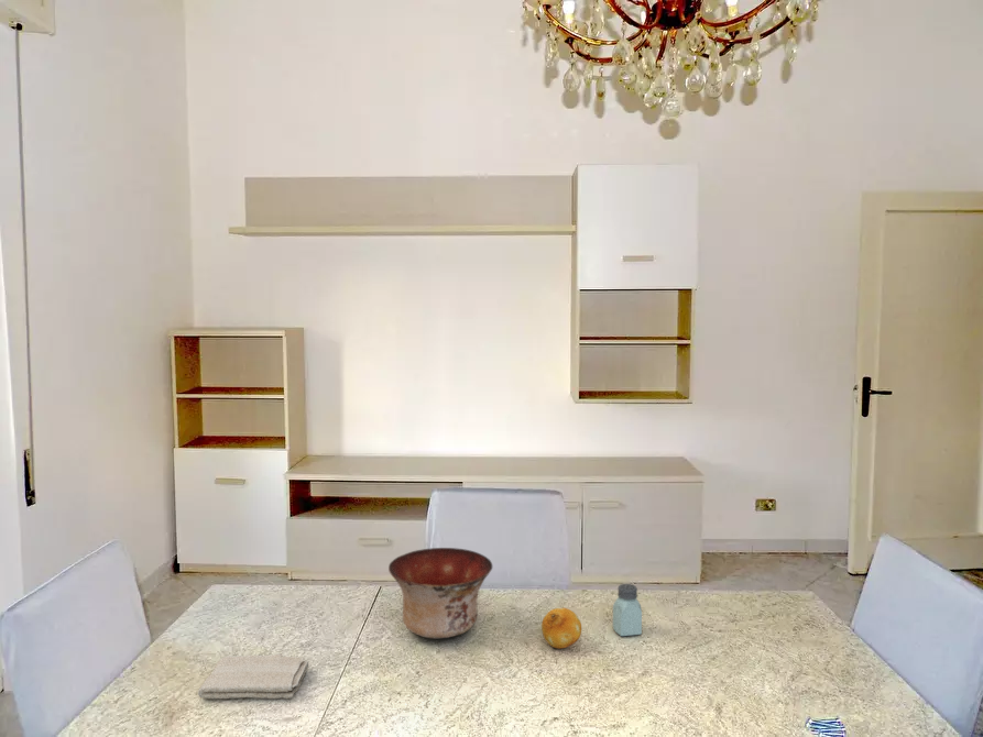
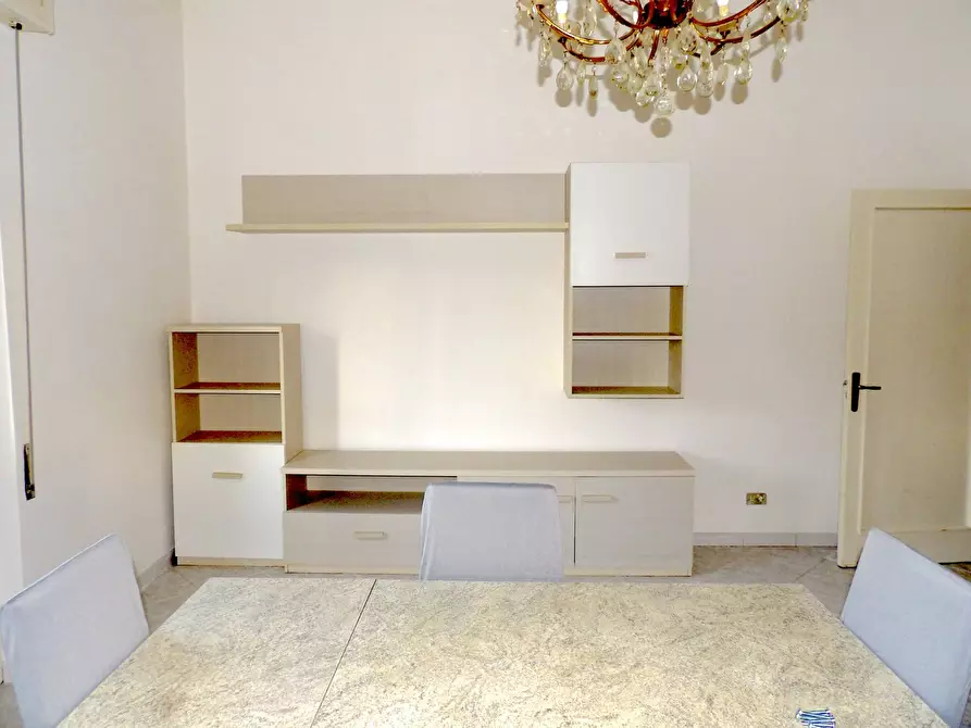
- bowl (440, 597)
- washcloth (255, 675)
- saltshaker (626, 608)
- fruit (560, 627)
